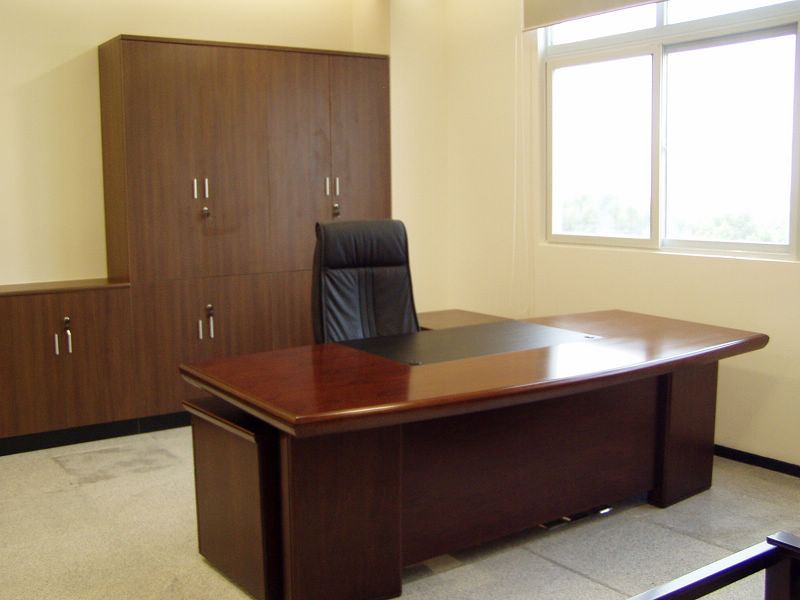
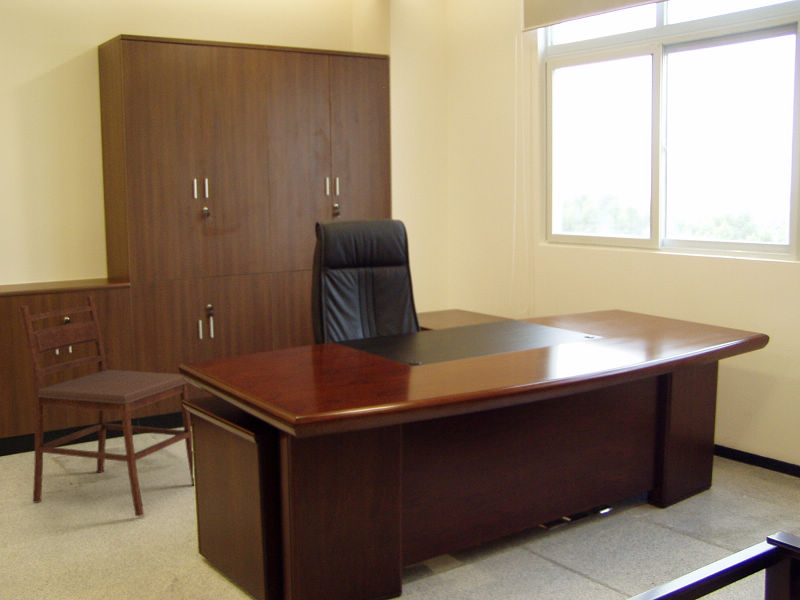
+ dining chair (113, 398)
